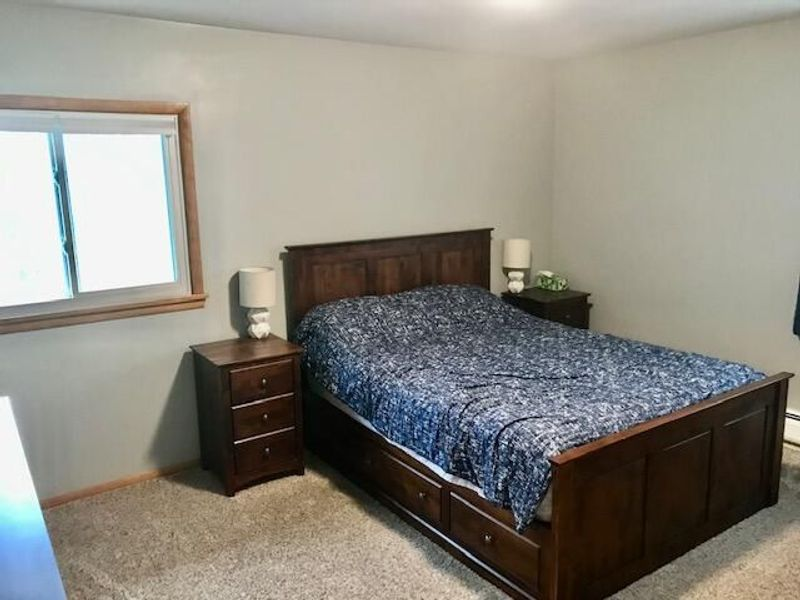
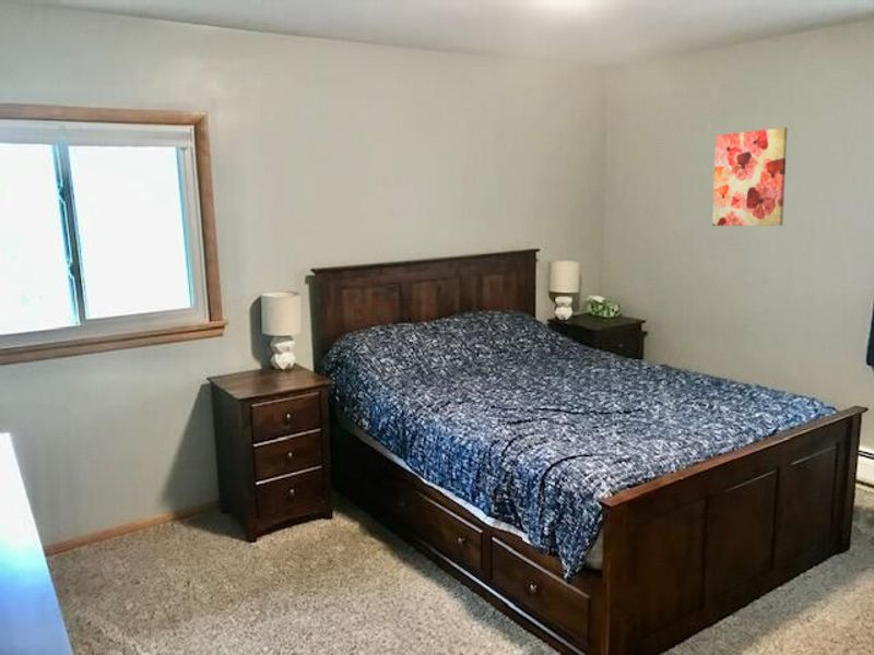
+ wall art (747, 179)
